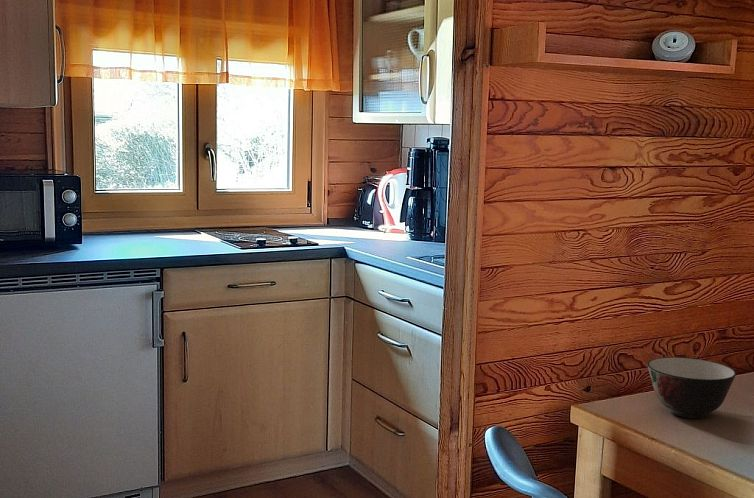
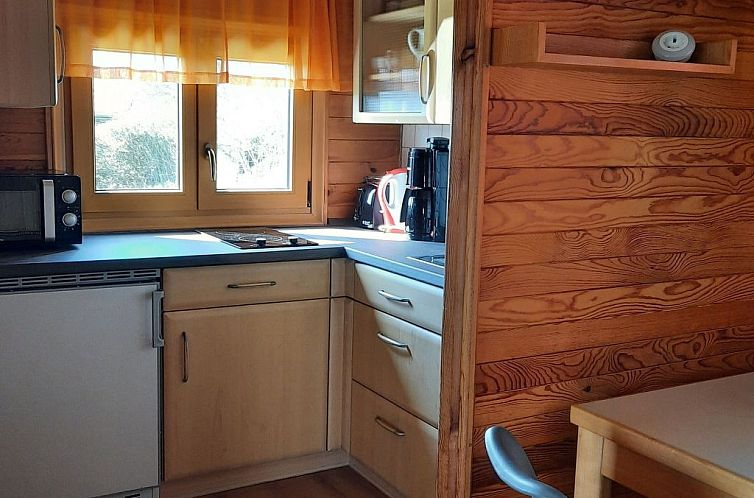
- soup bowl (689, 390)
